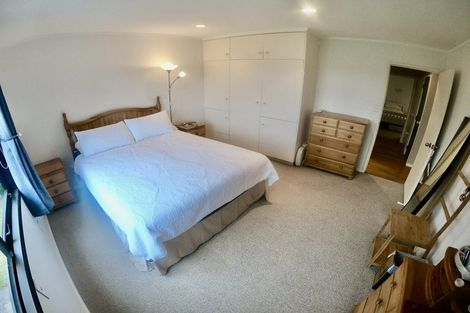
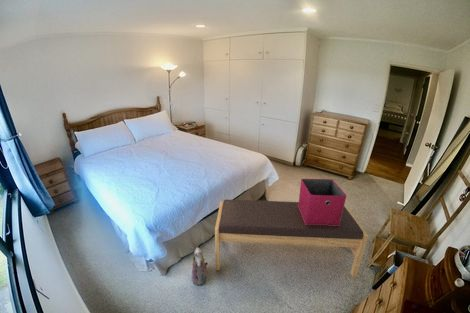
+ bench (283, 235)
+ plush toy (199, 264)
+ storage bin (319, 201)
